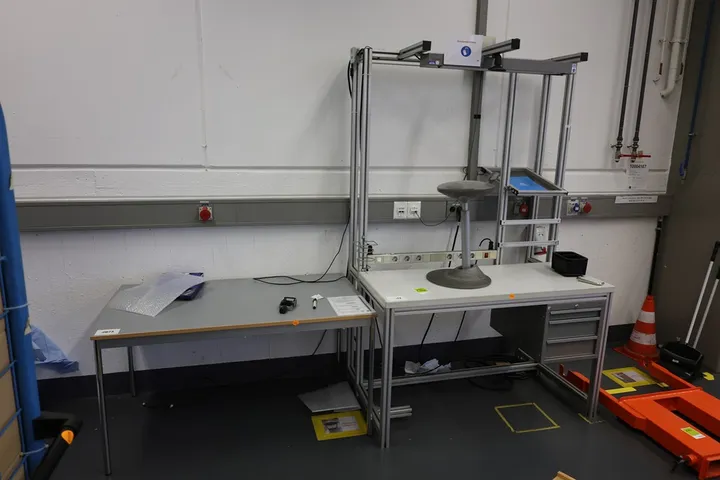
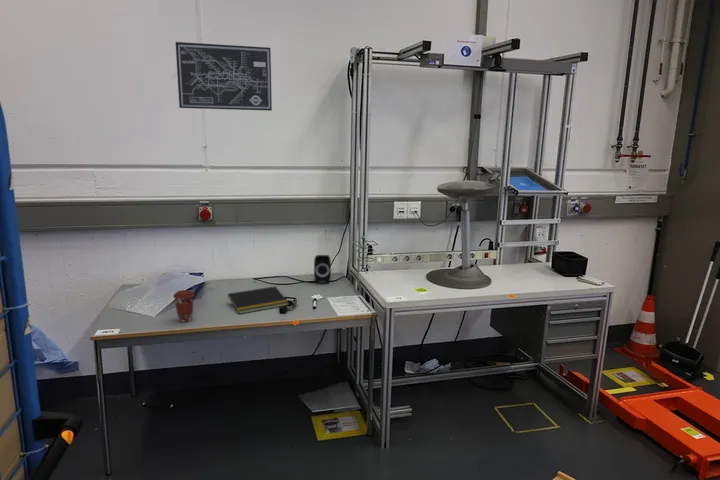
+ wall art (225, 77)
+ speaker (322, 267)
+ coffee cup (184, 306)
+ notepad (258, 299)
